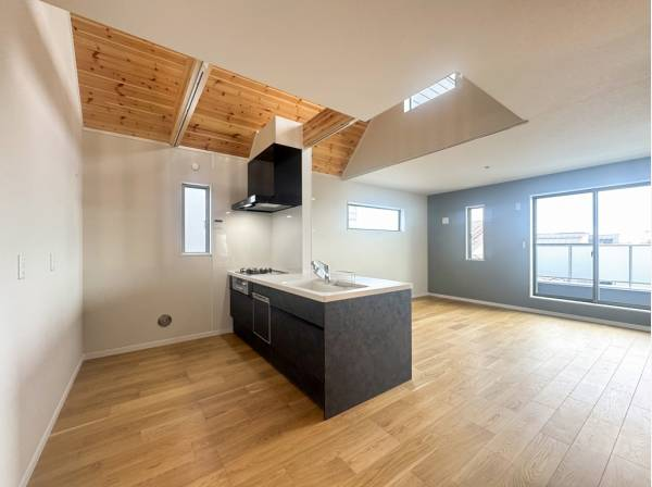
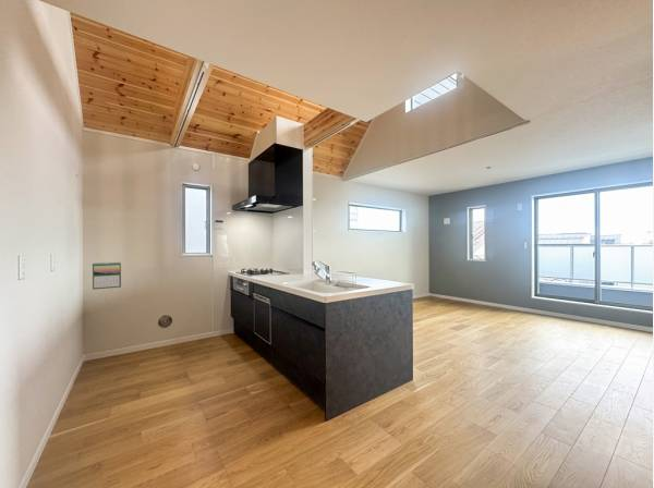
+ calendar (107, 274)
